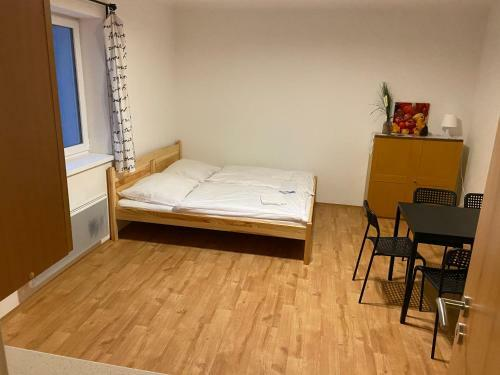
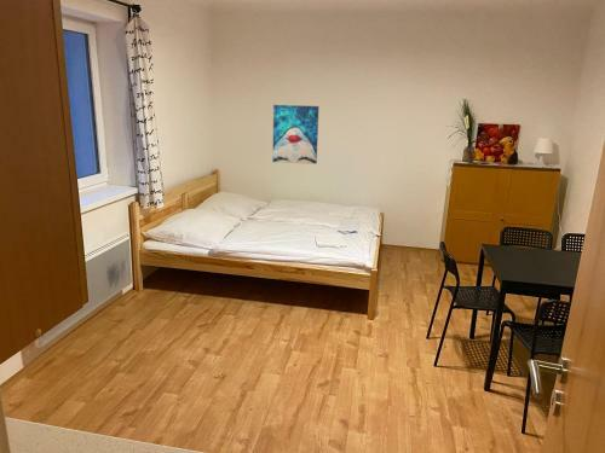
+ wall art (295, 134)
